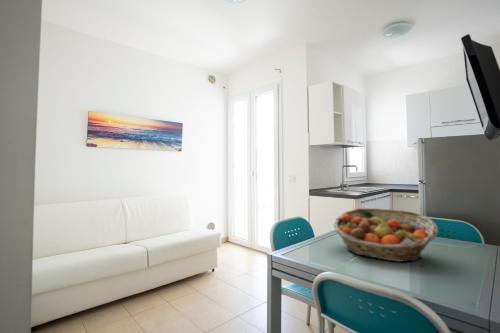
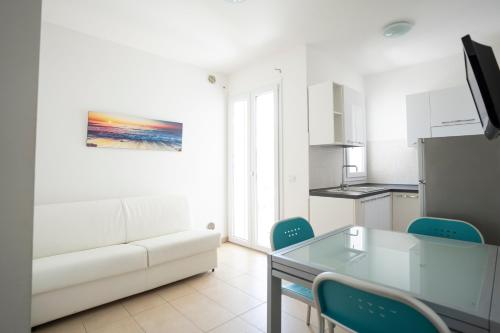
- fruit basket (381, 231)
